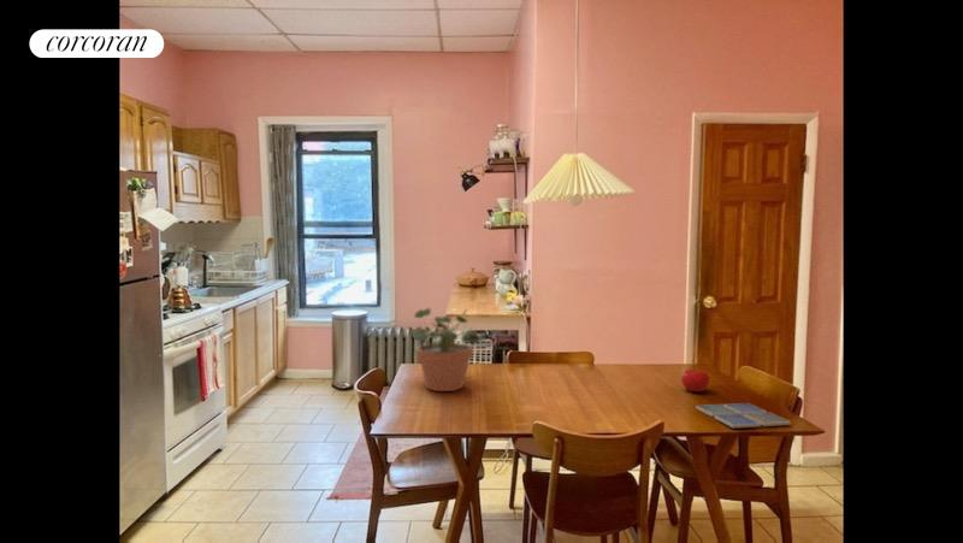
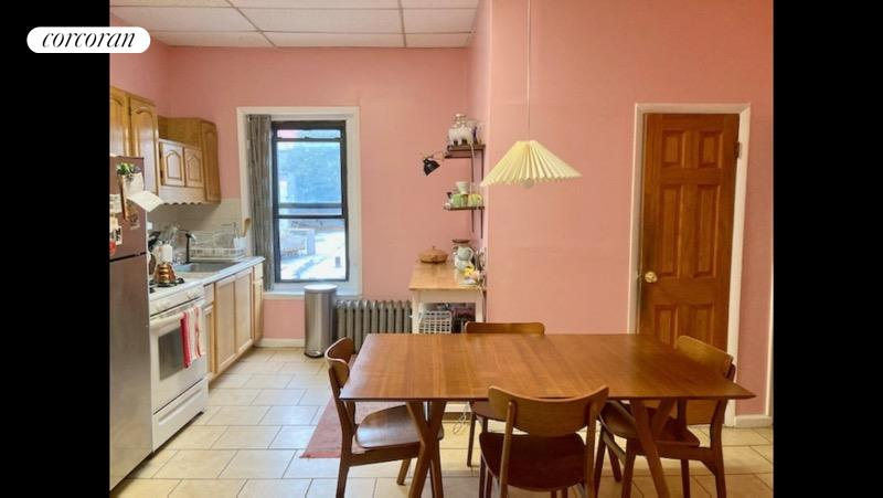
- drink coaster (740, 414)
- fruit (695, 378)
- potted plant (448, 349)
